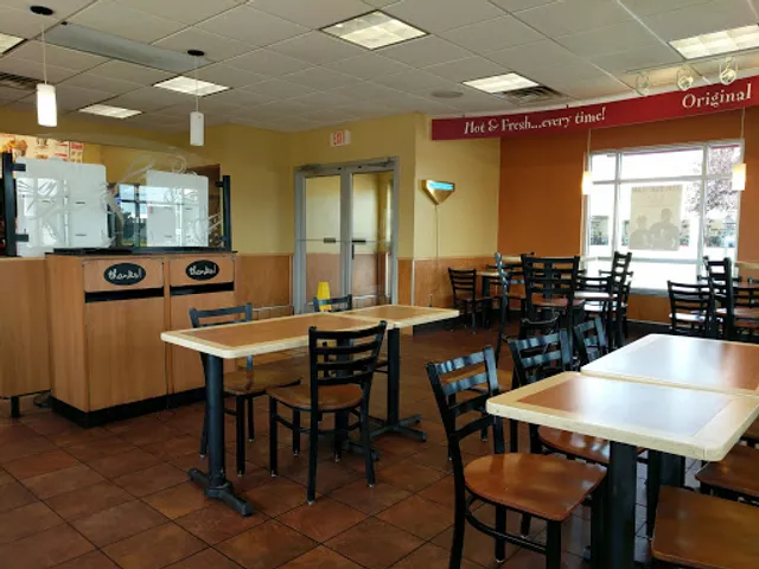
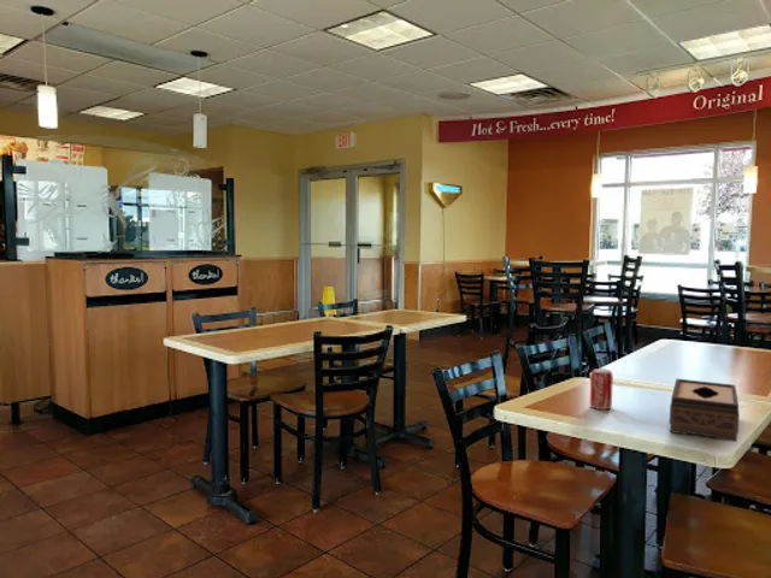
+ beverage can (601, 388)
+ tissue box (704, 407)
